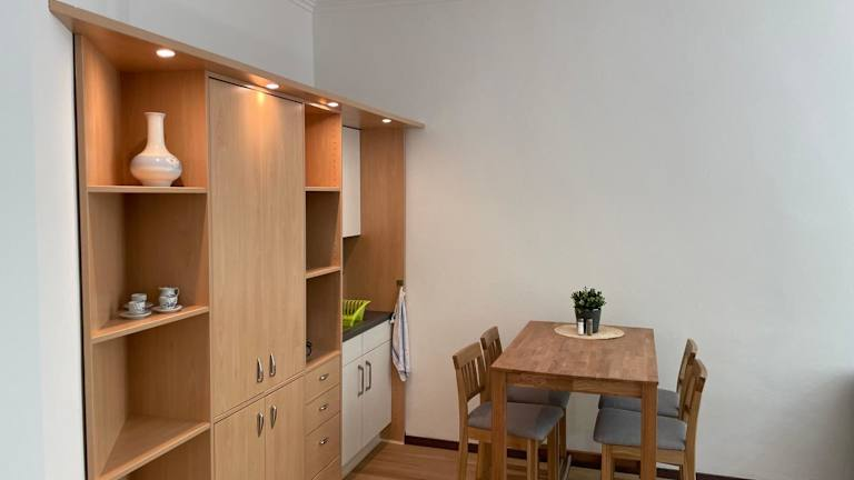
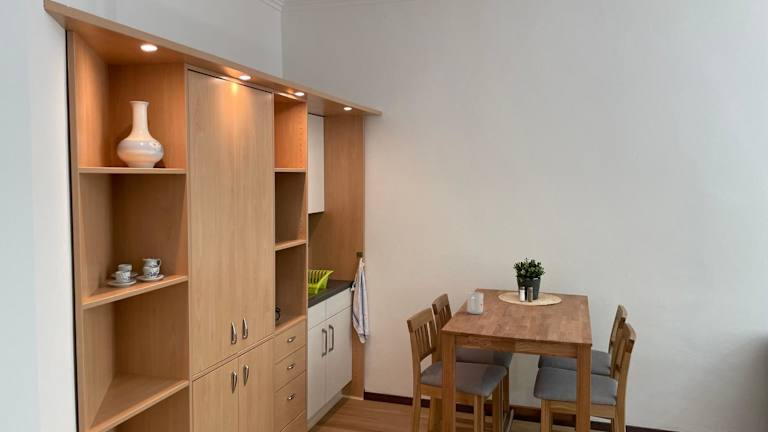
+ mug (474, 303)
